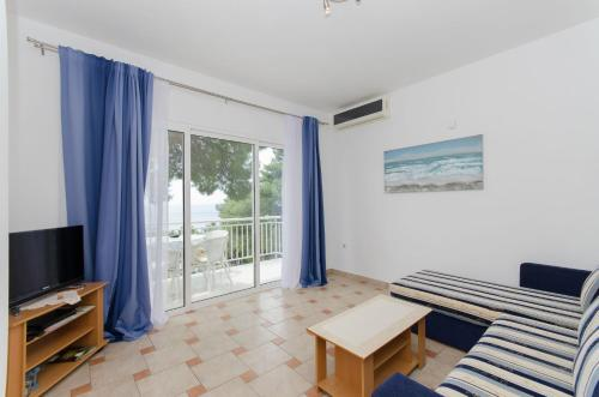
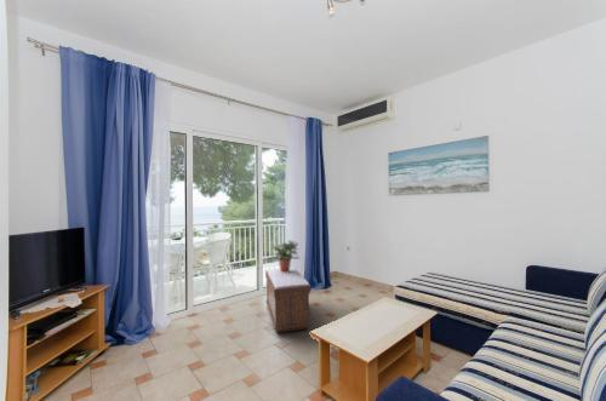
+ bench (286, 296)
+ potted plant (284, 256)
